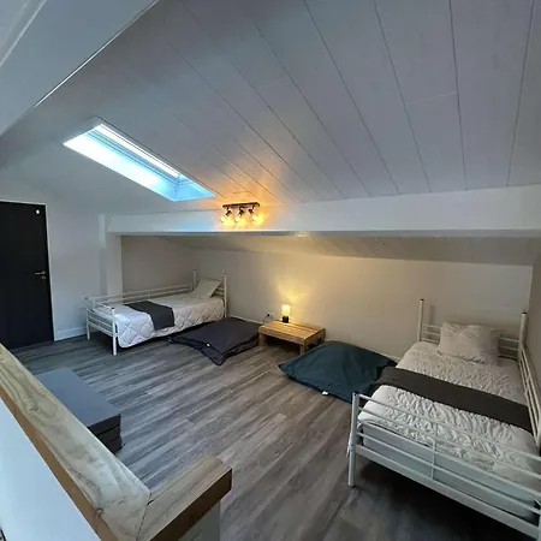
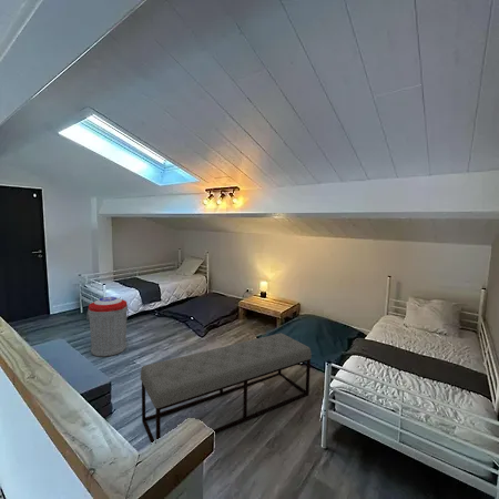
+ bench (232, 380)
+ trash can (109, 324)
